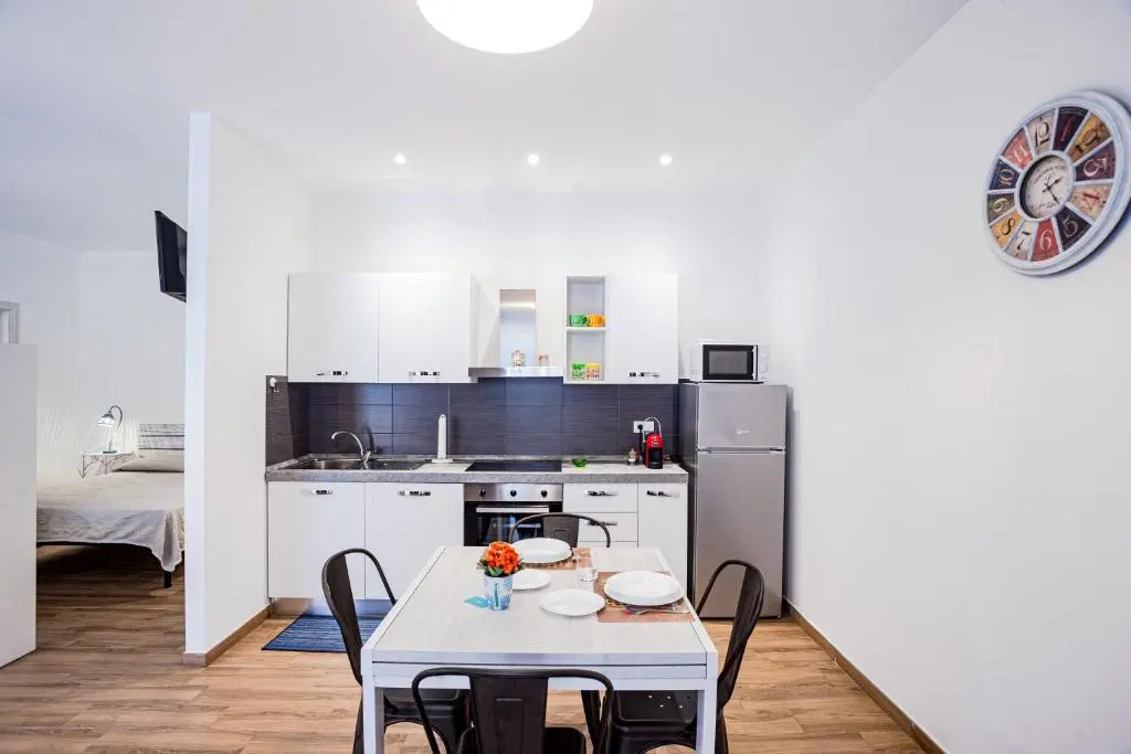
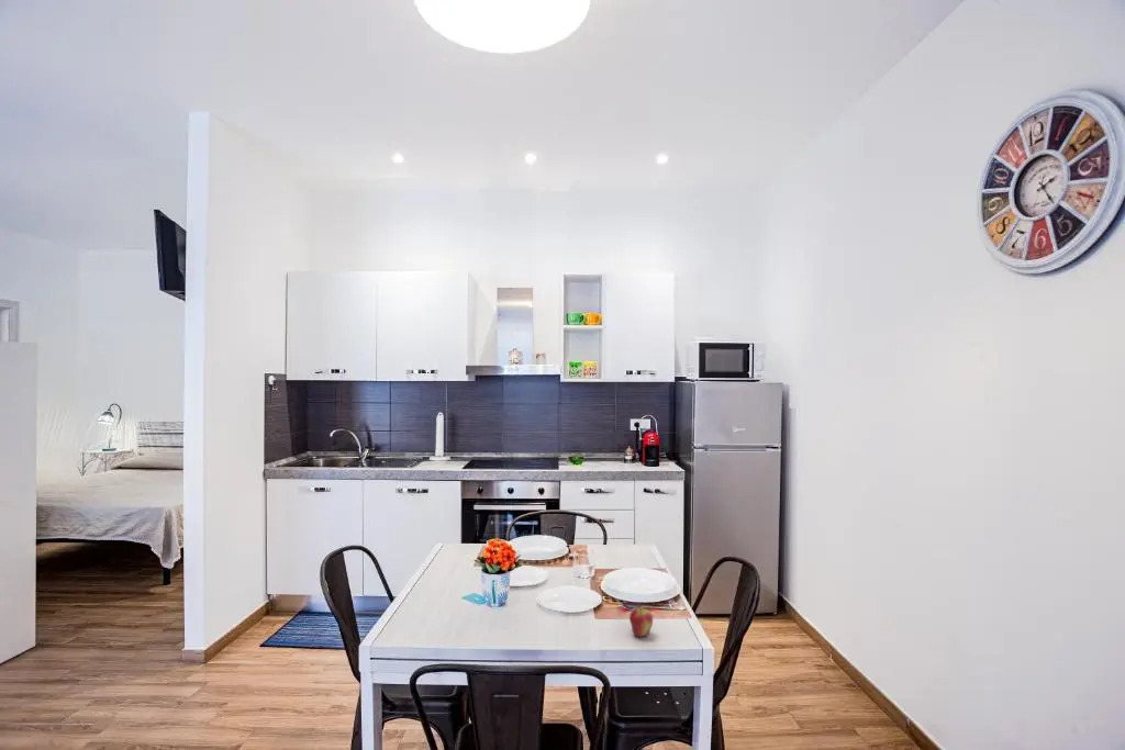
+ fruit (641, 617)
